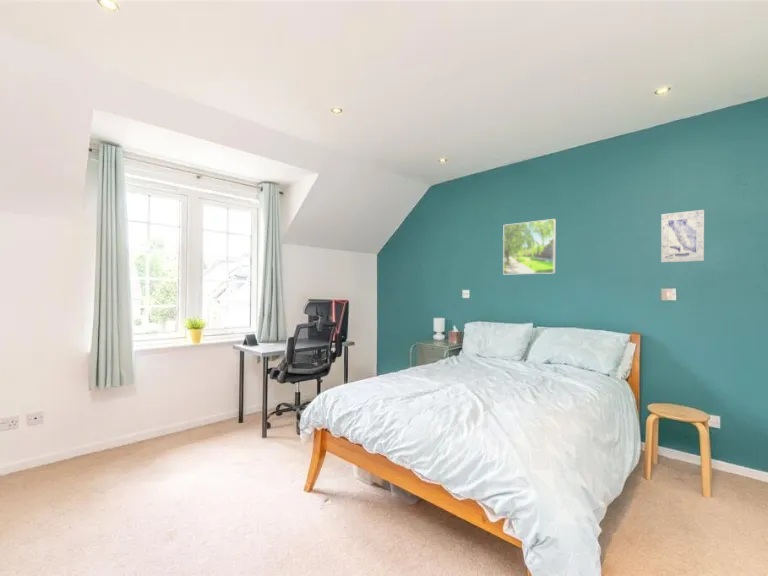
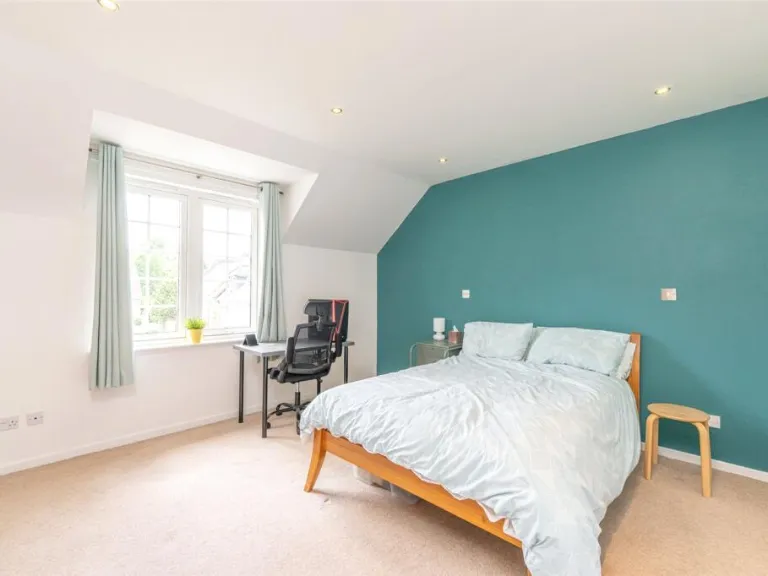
- wall art (682, 236)
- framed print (528, 248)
